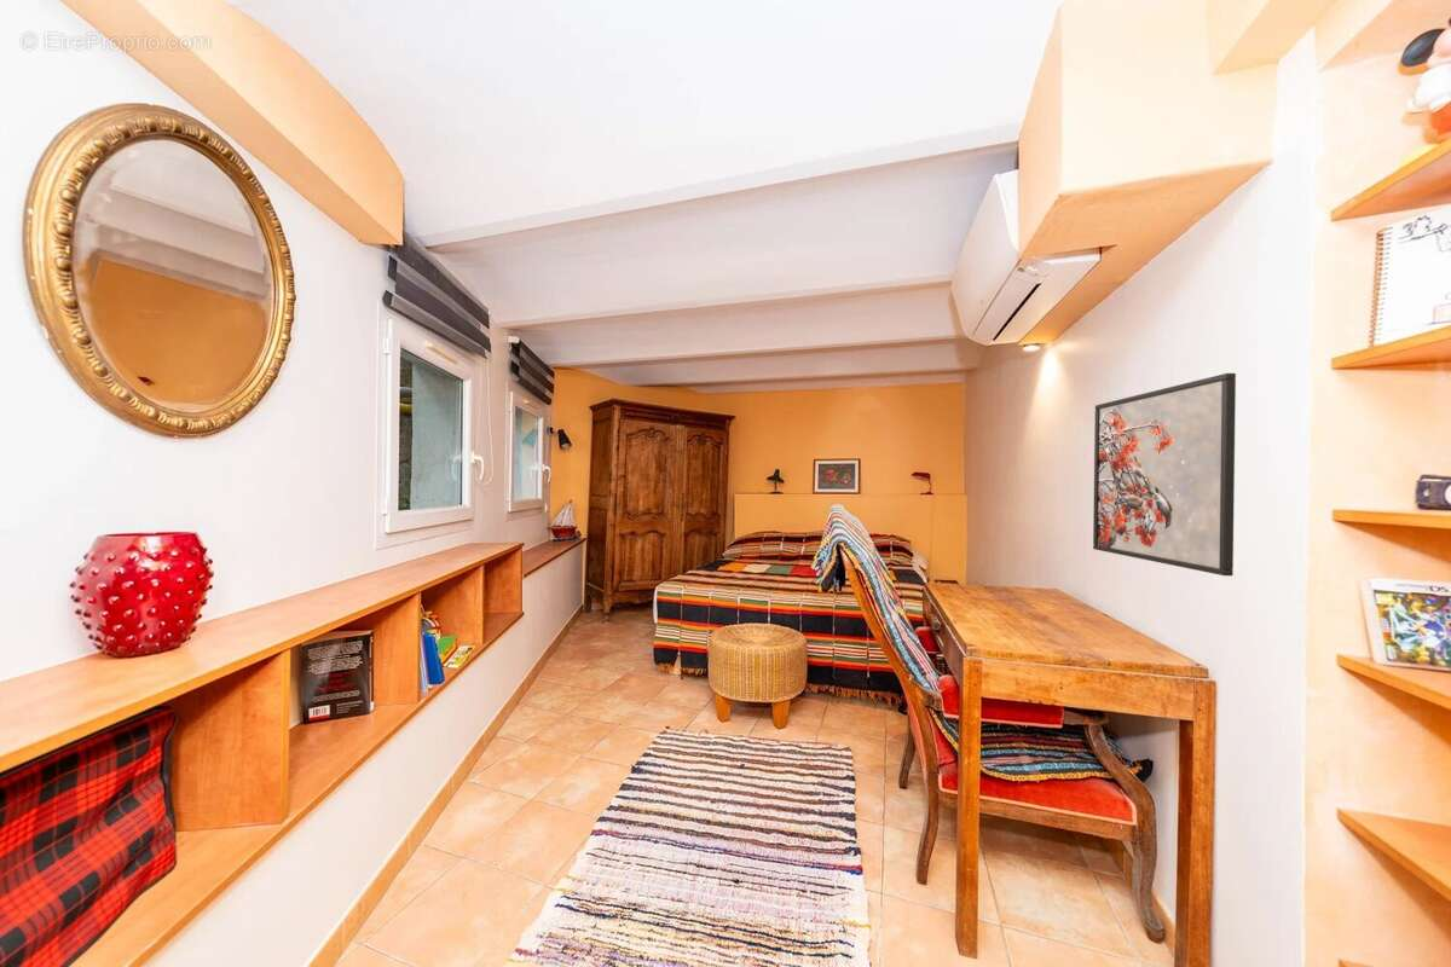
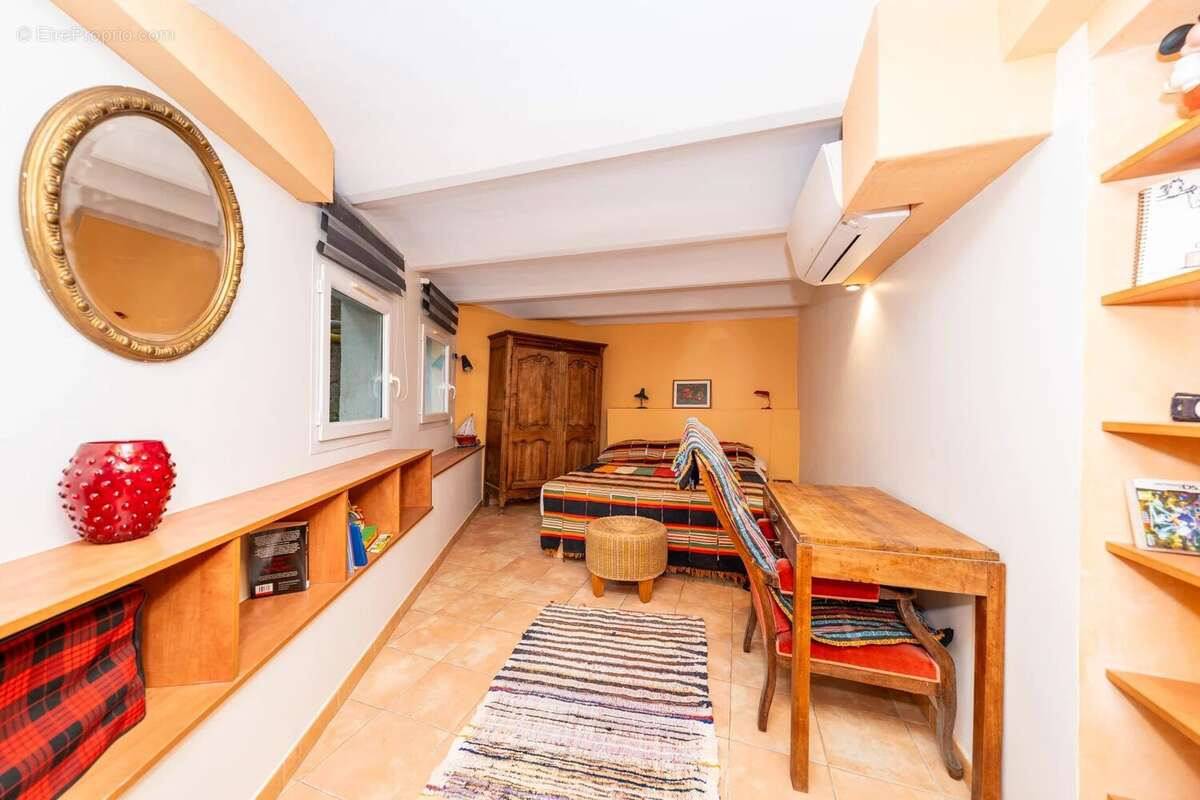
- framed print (1151, 475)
